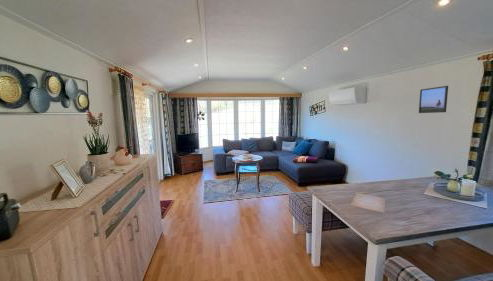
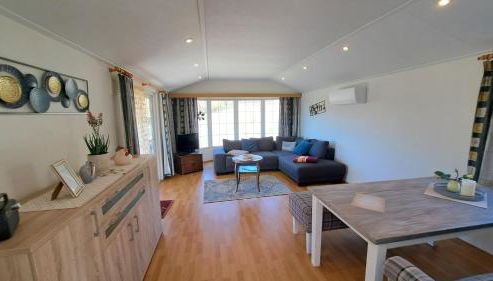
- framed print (432, 100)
